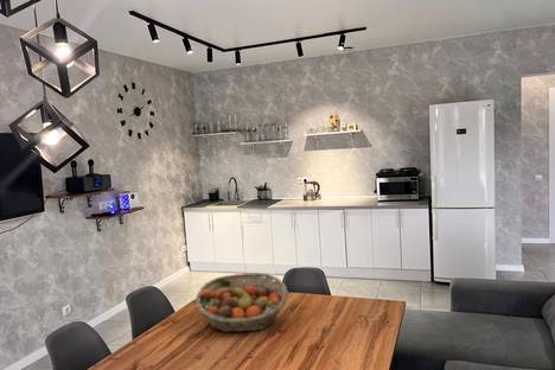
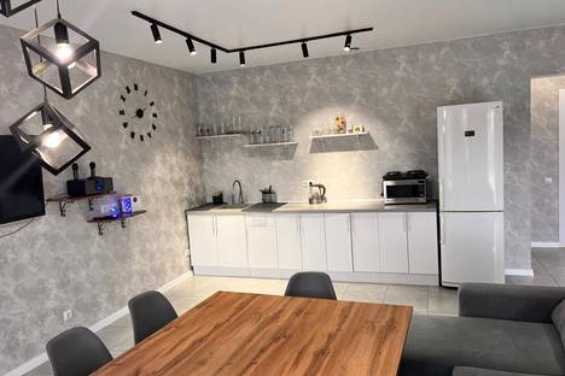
- fruit basket (242, 301)
